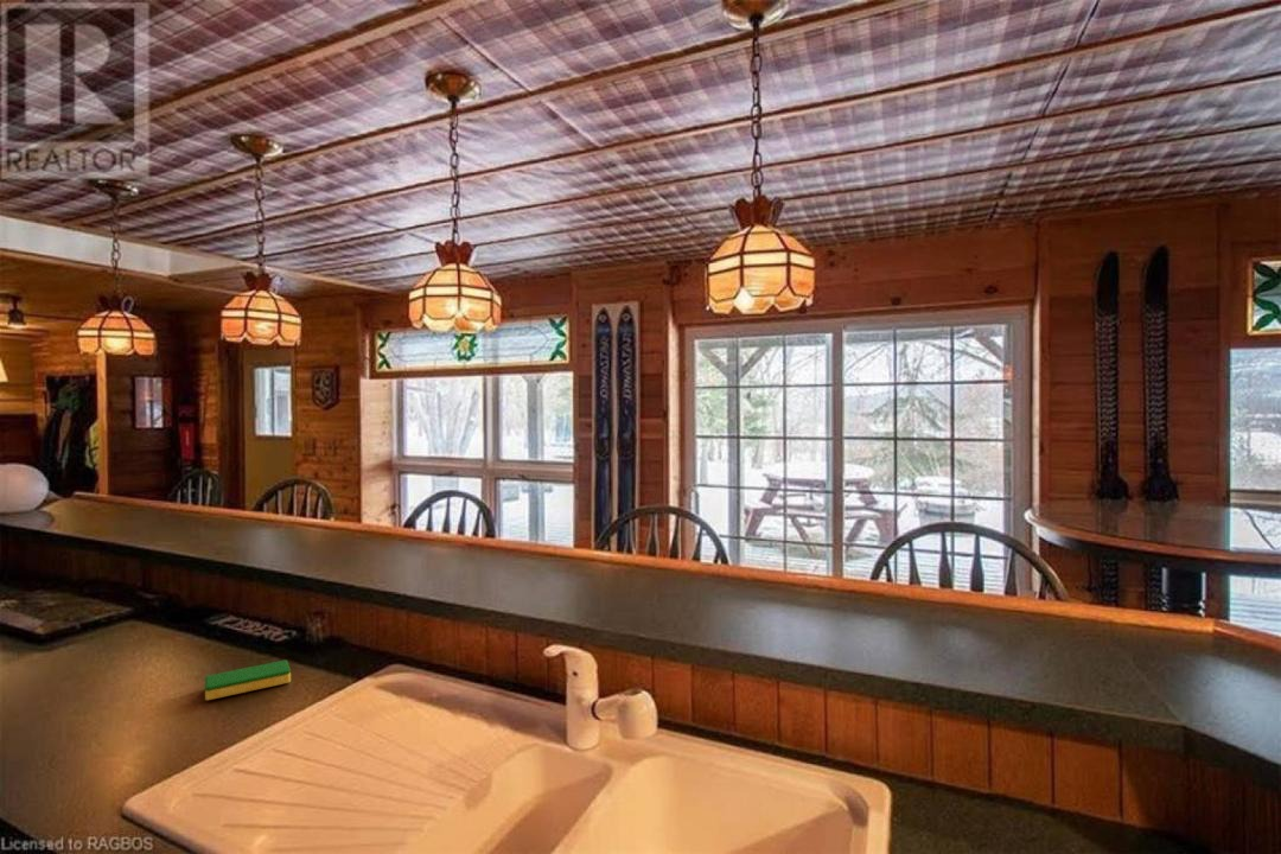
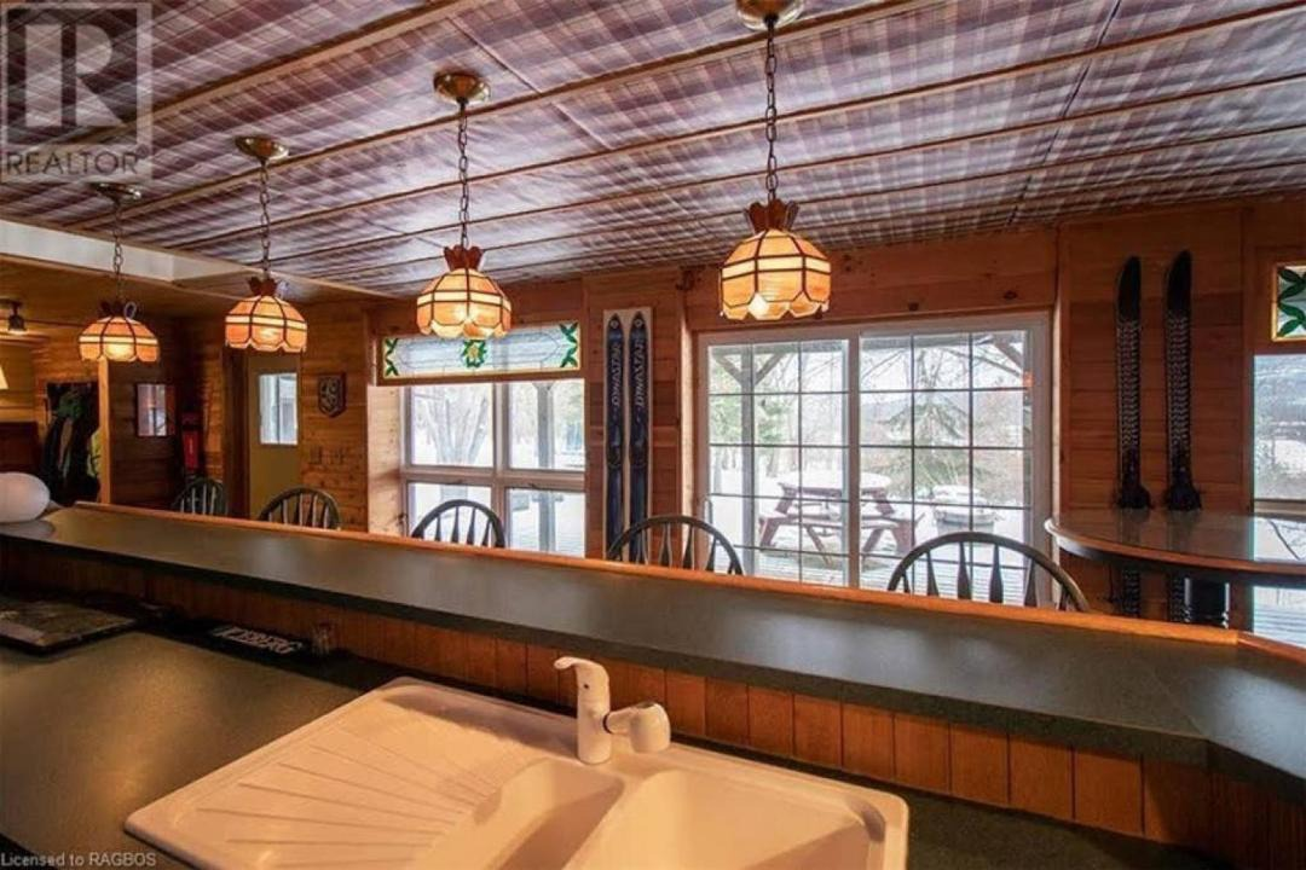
- dish sponge (248, 678)
